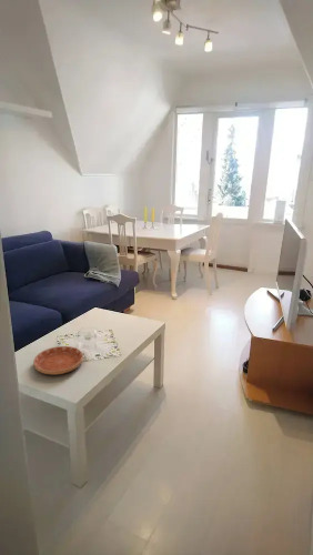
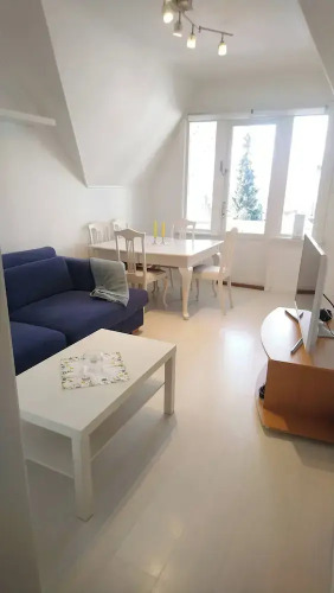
- saucer (59, 361)
